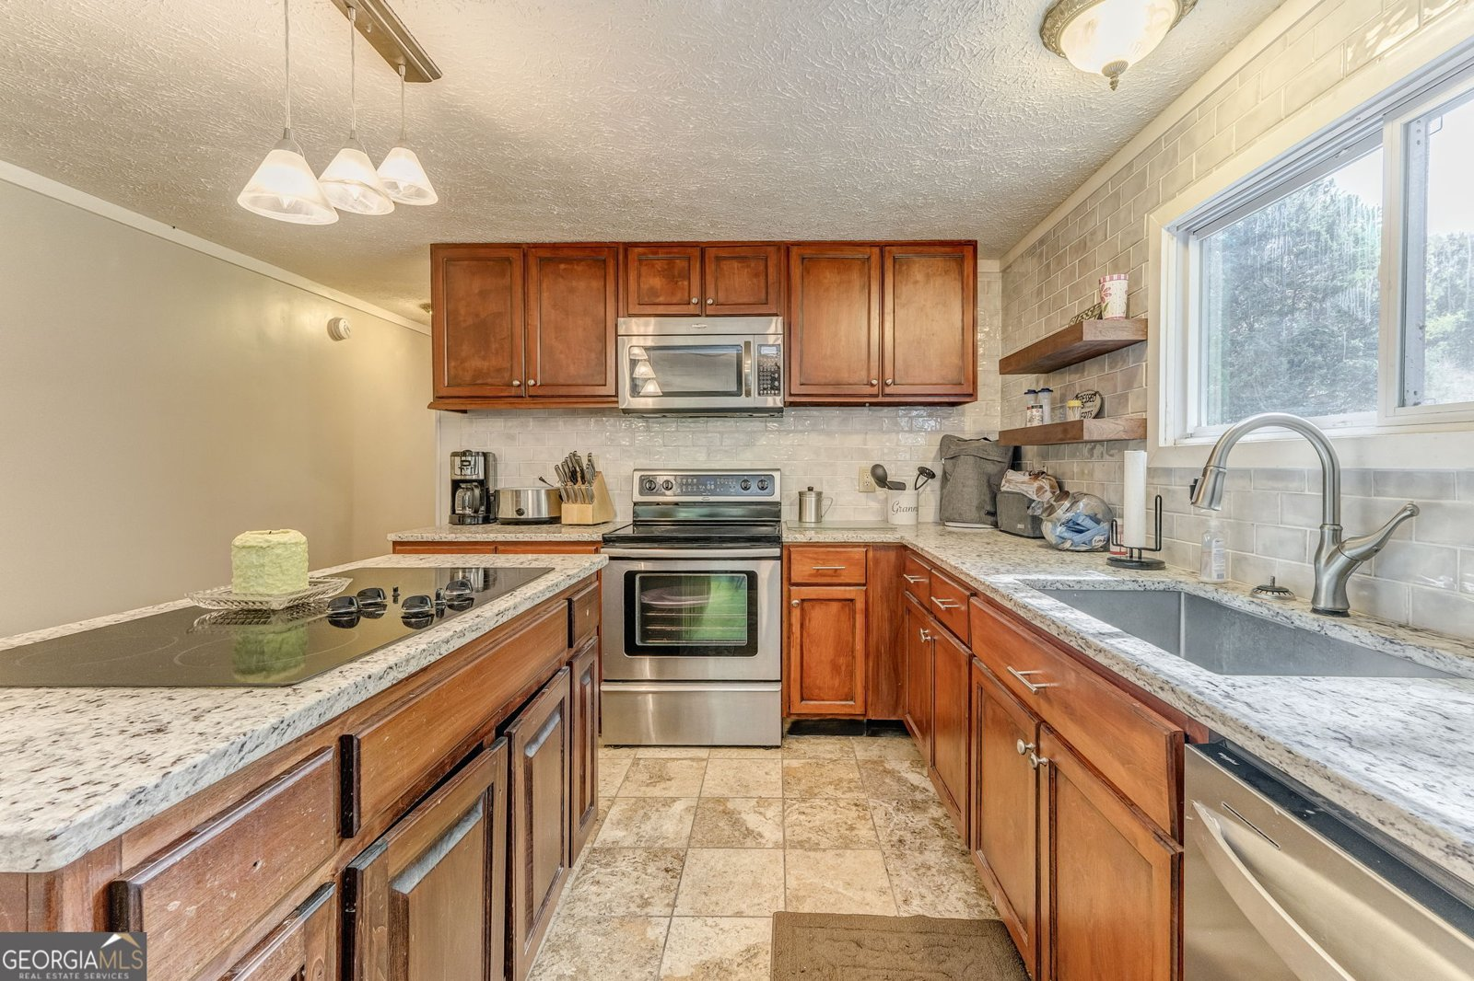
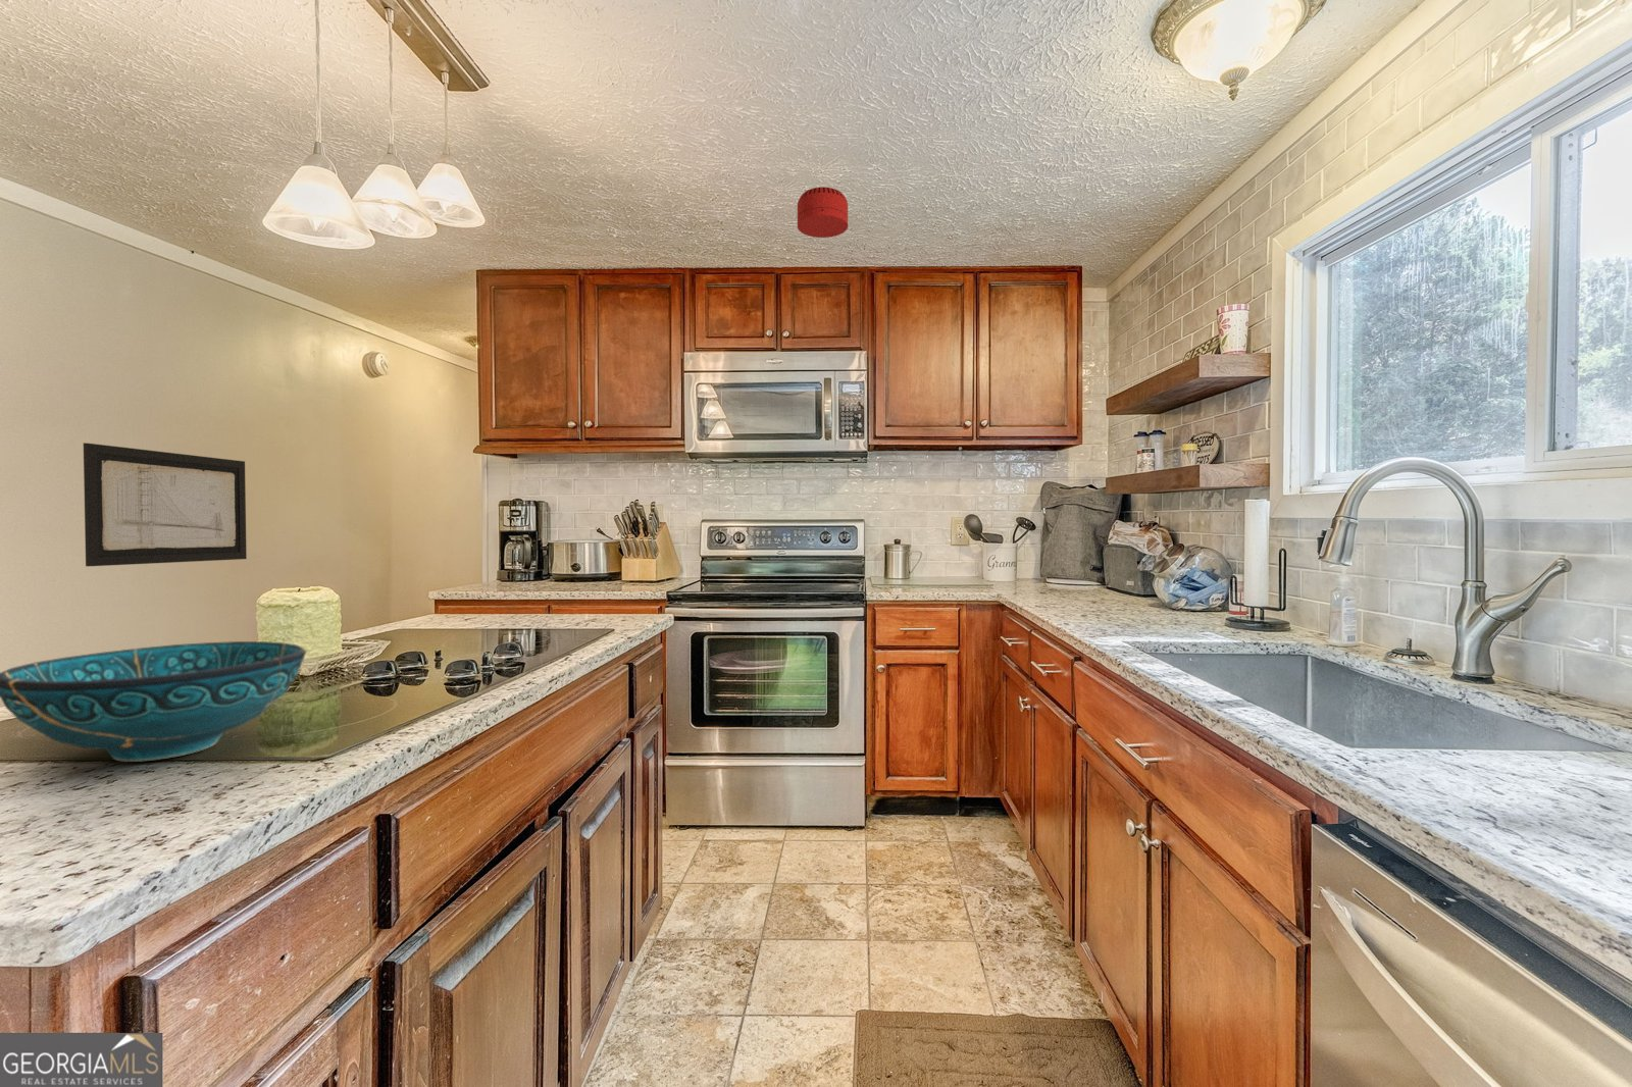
+ wall art (175, 508)
+ smoke detector (823, 211)
+ decorative bowl (166, 704)
